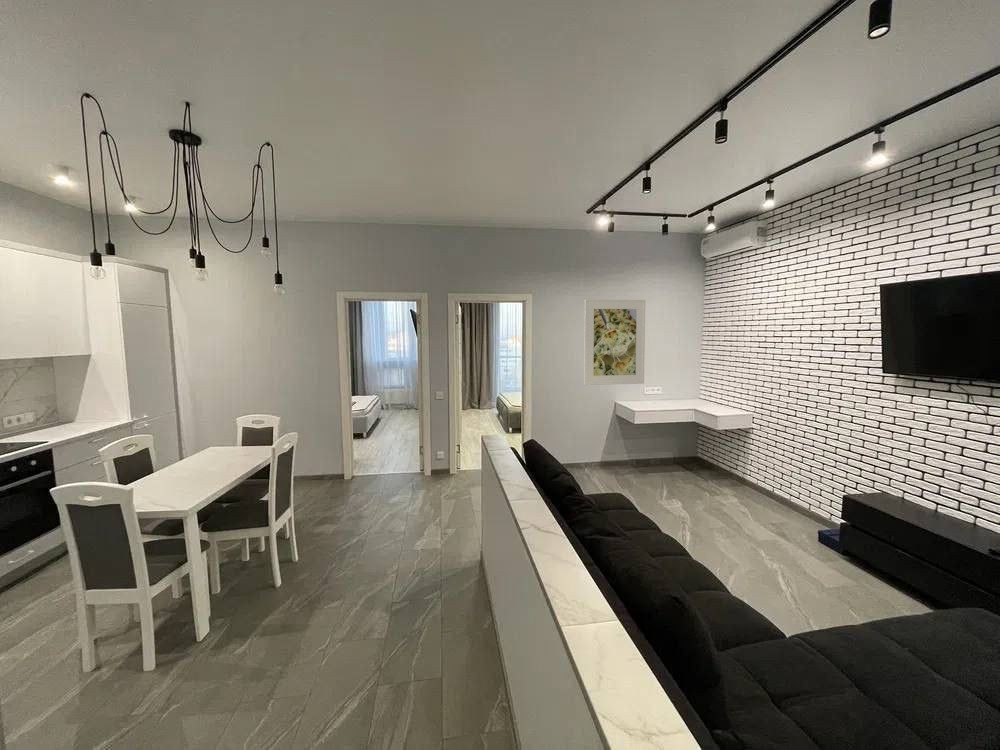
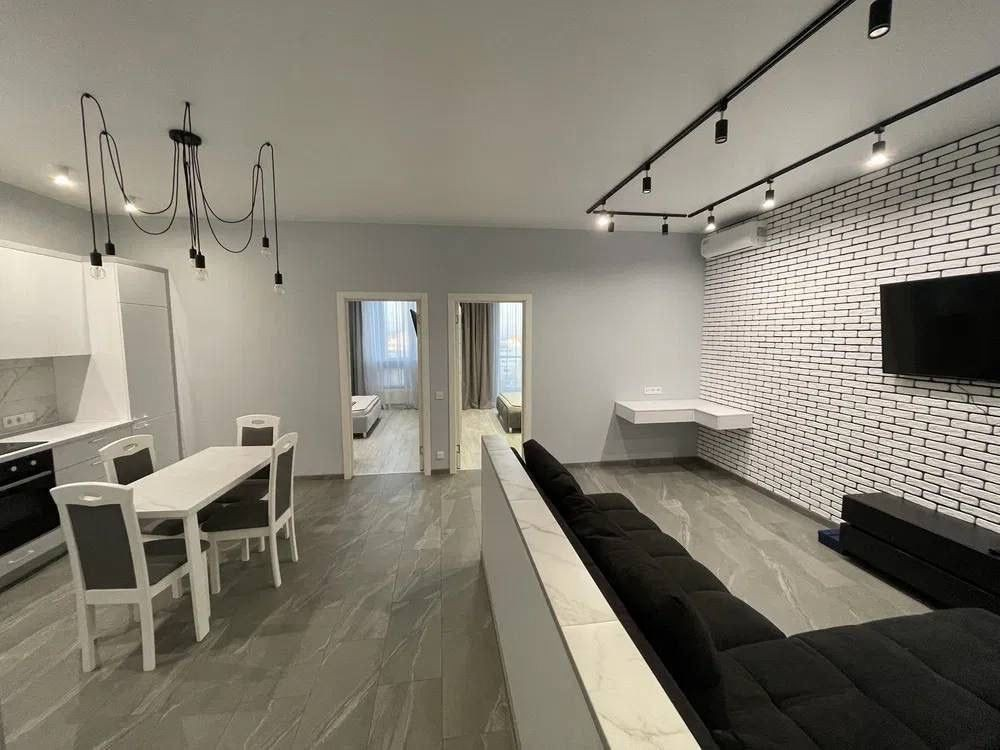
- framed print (614, 342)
